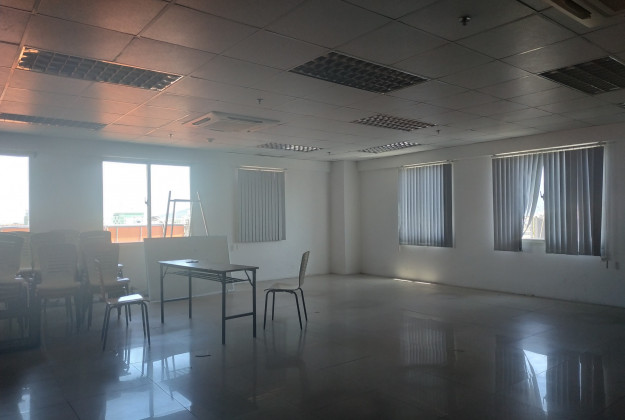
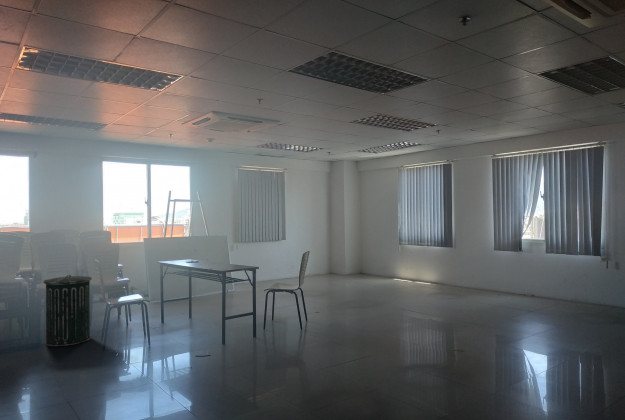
+ trash can (68, 307)
